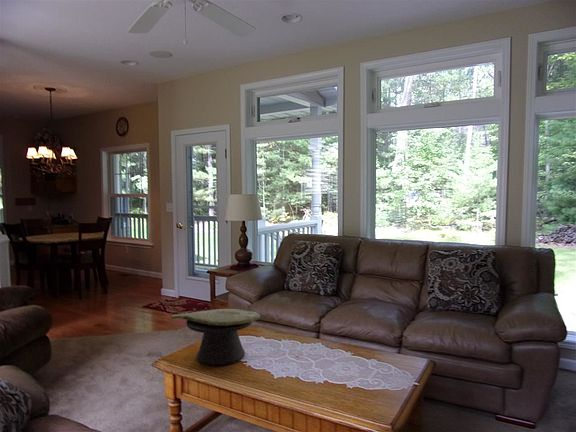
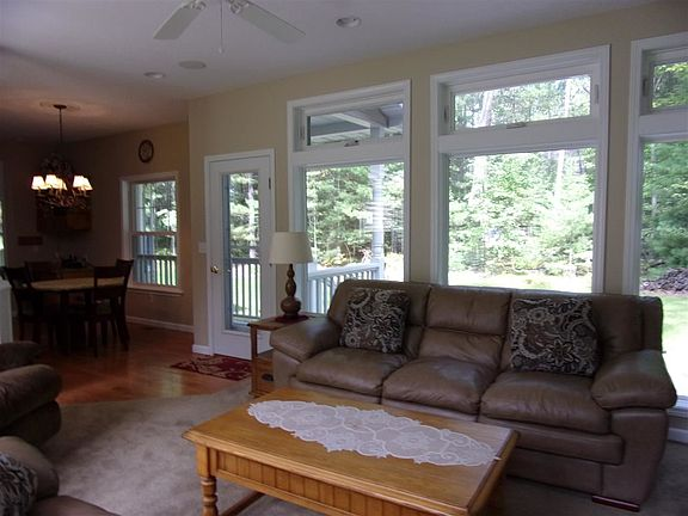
- decorative bowl (217, 333)
